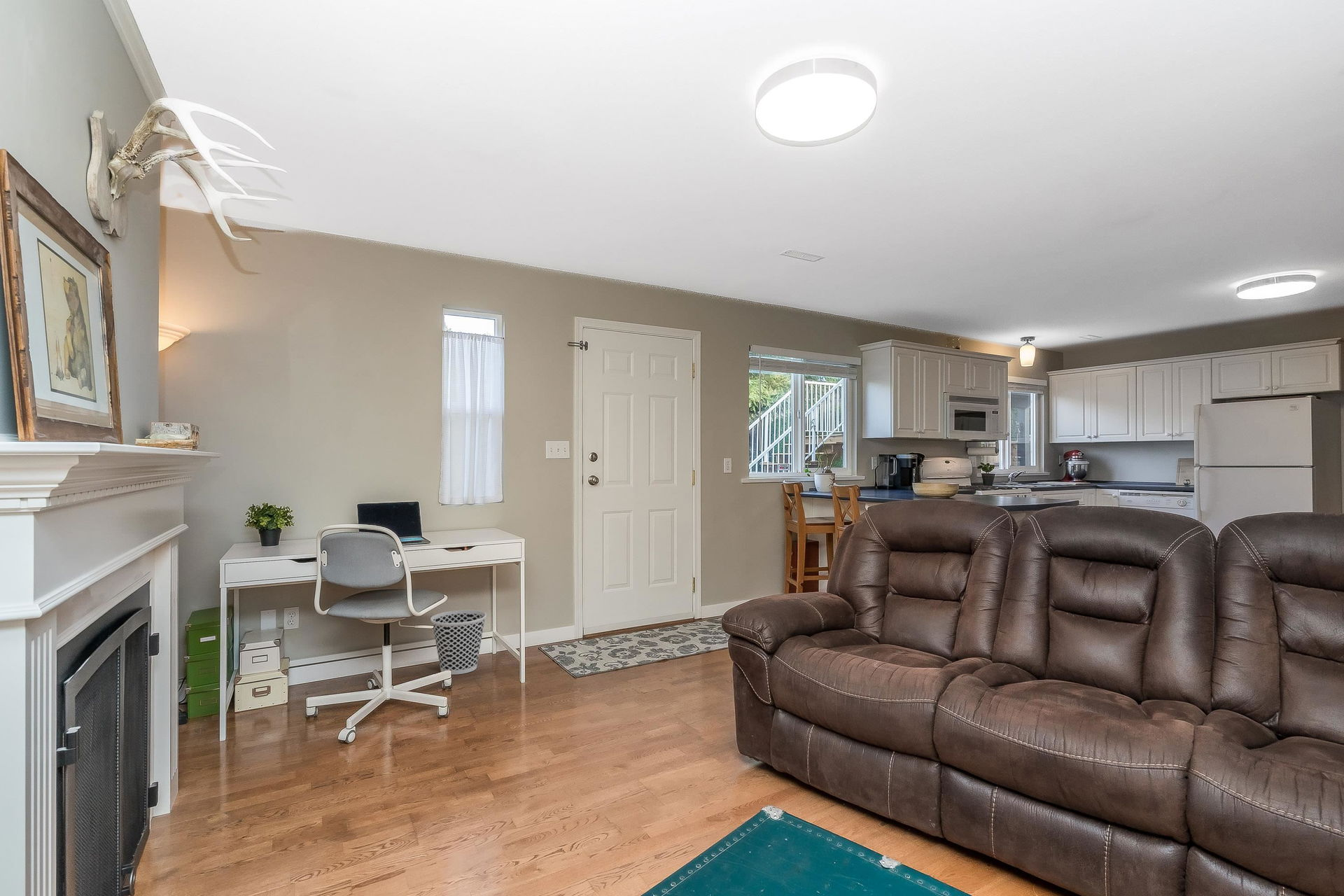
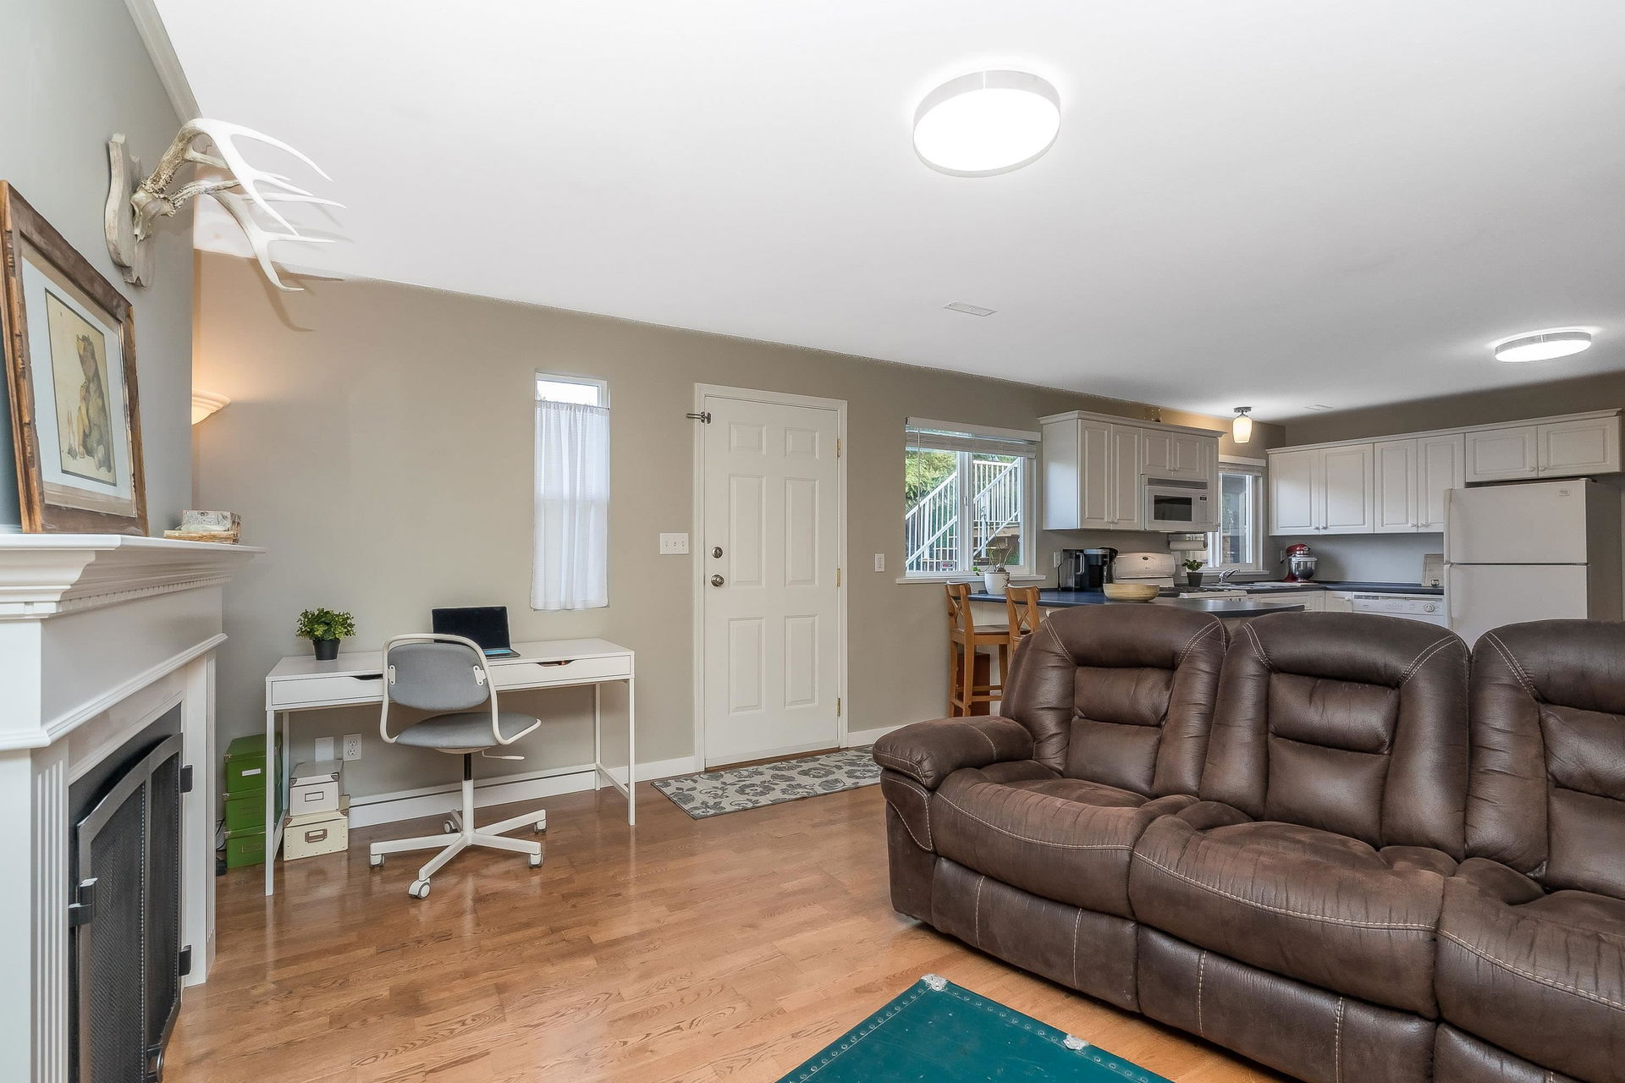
- wastebasket (458, 642)
